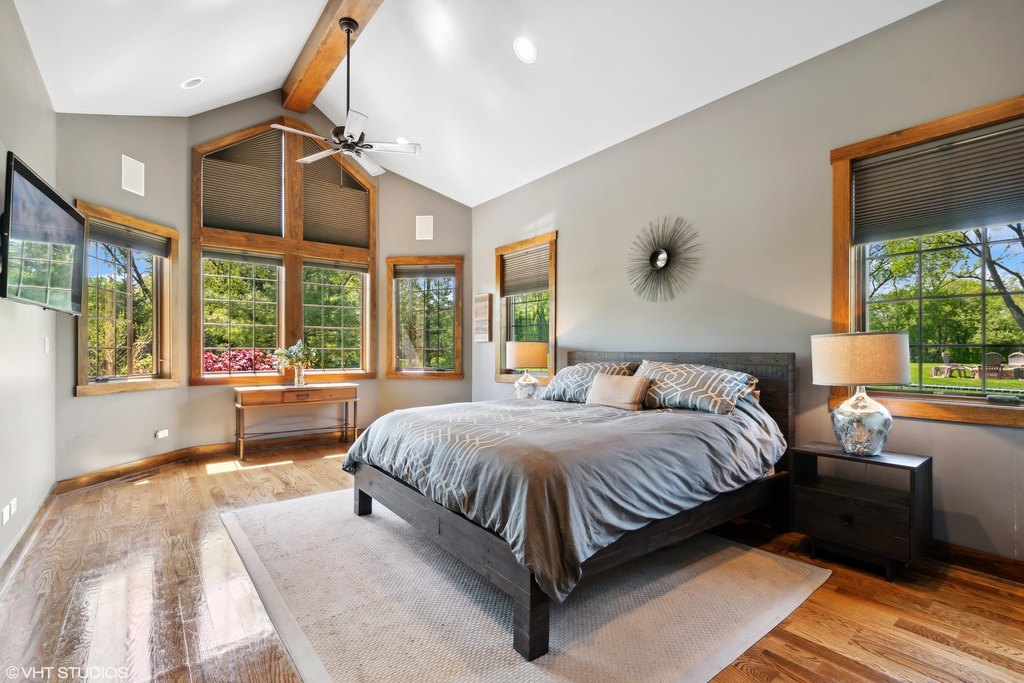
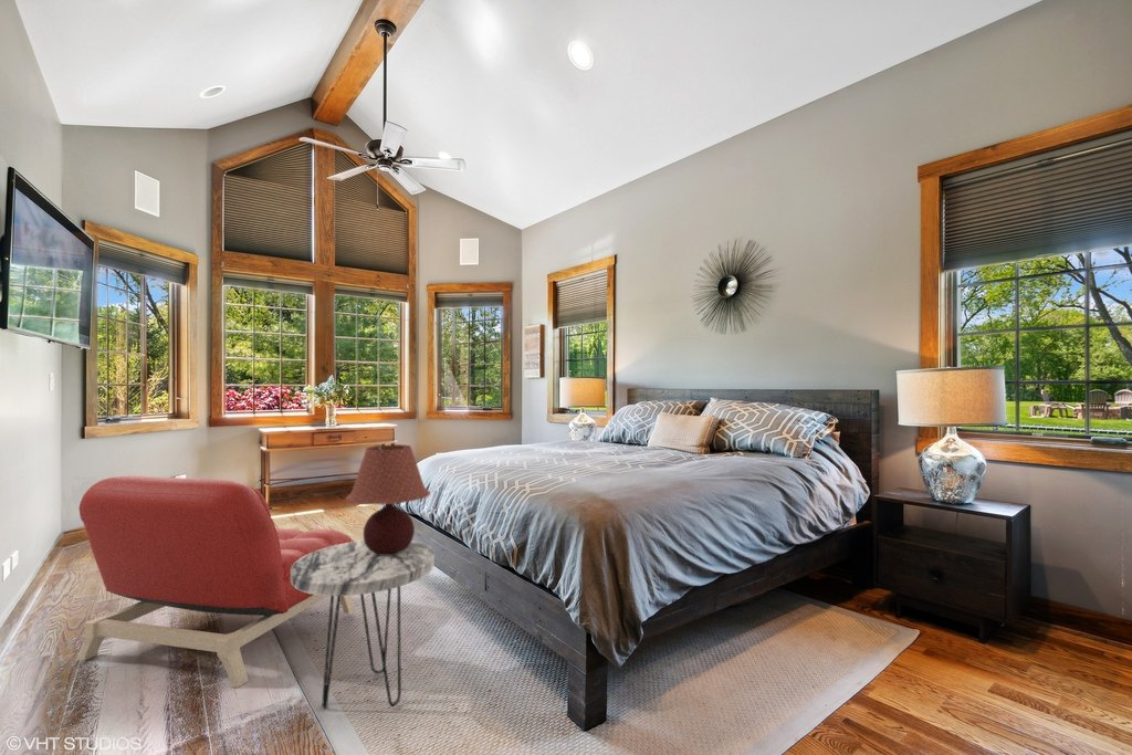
+ table lamp (388, 499)
+ armchair (233, 548)
+ side table (366, 626)
